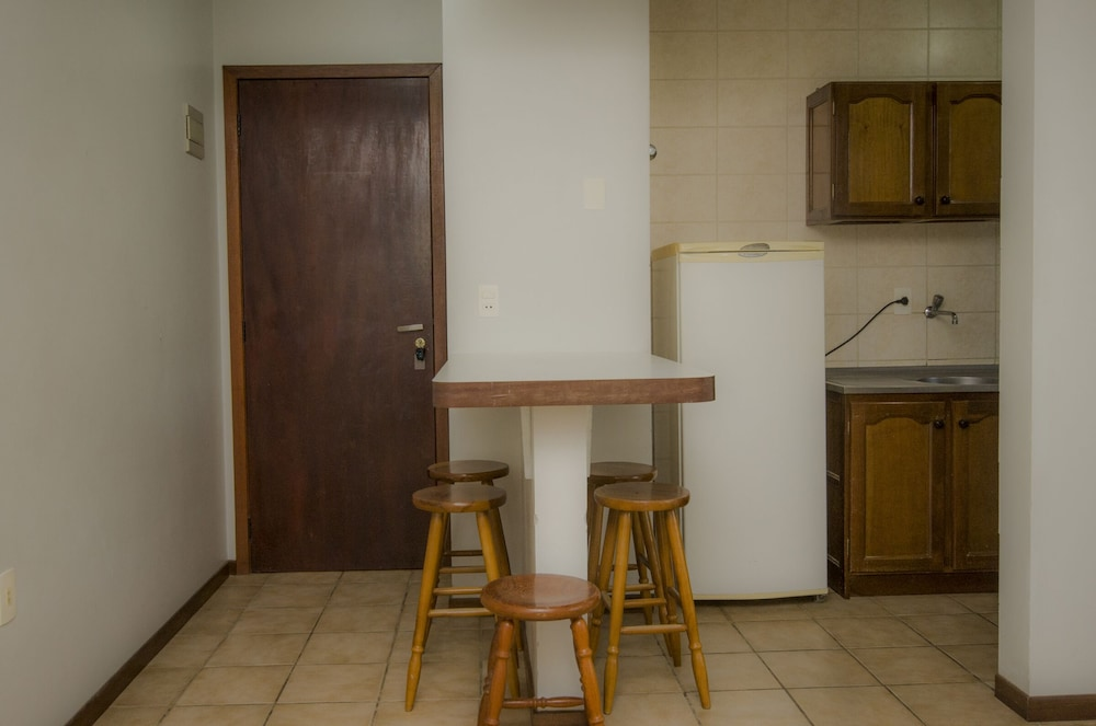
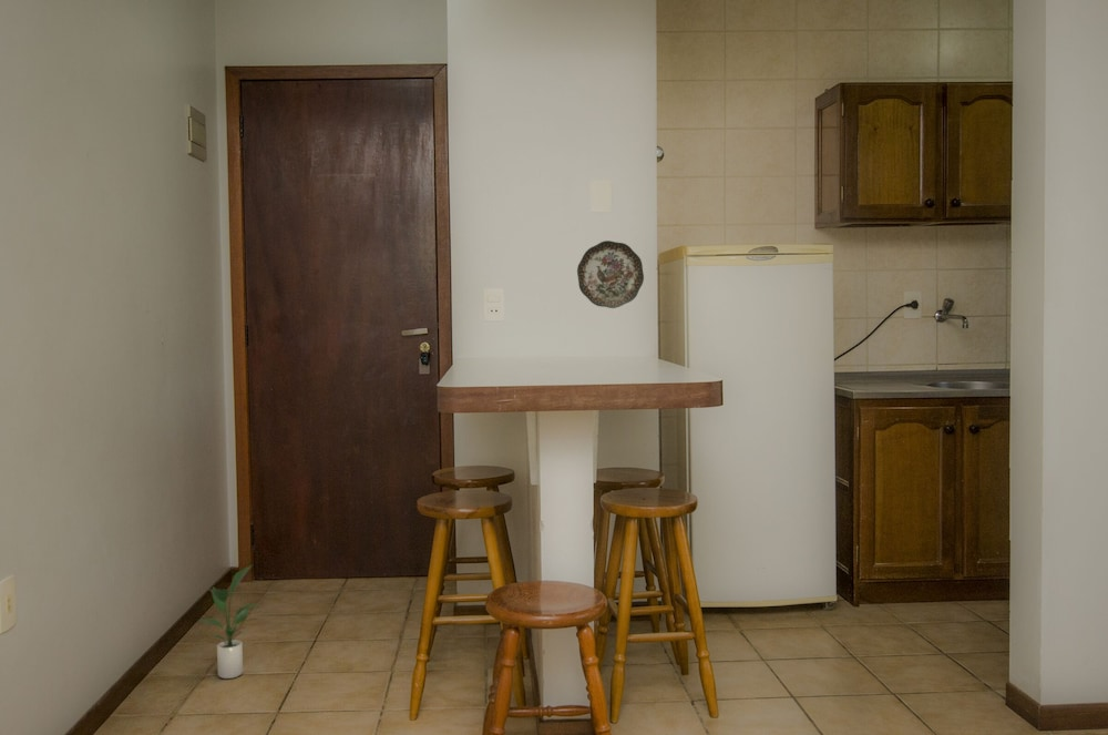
+ decorative plate (609, 274)
+ potted plant (226, 621)
